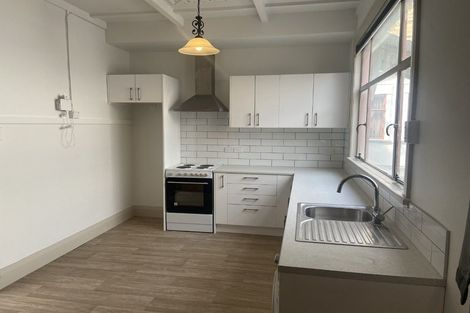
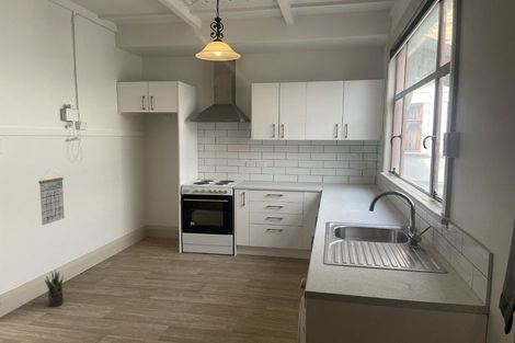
+ calendar (52, 195)
+ potted plant (54, 288)
